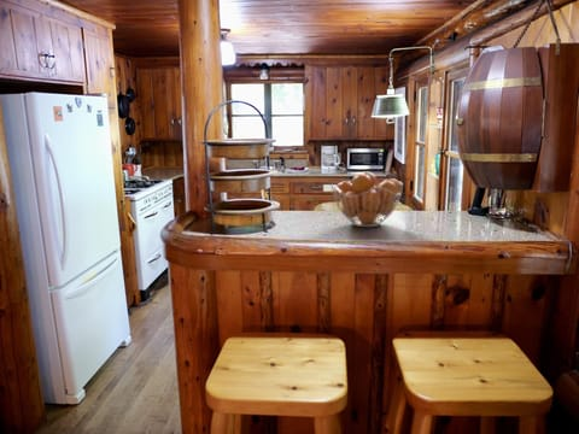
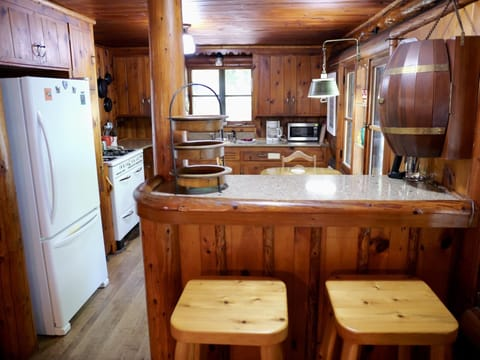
- fruit basket (365, 198)
